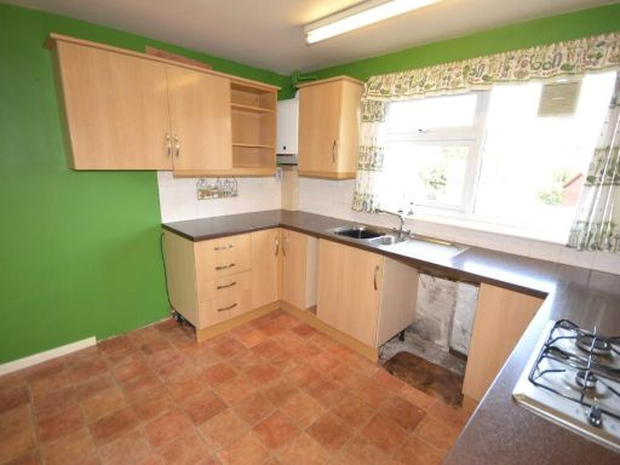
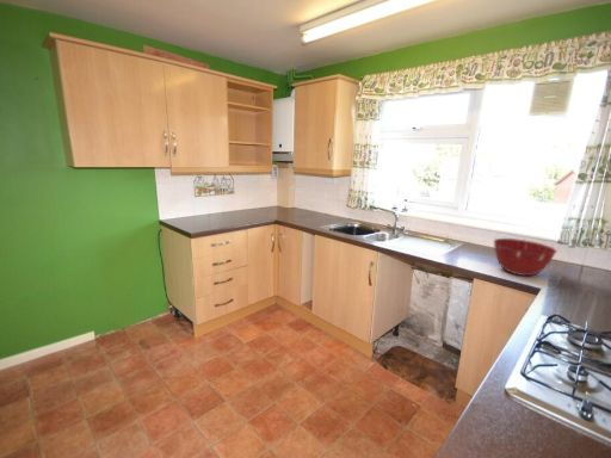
+ mixing bowl (520, 258)
